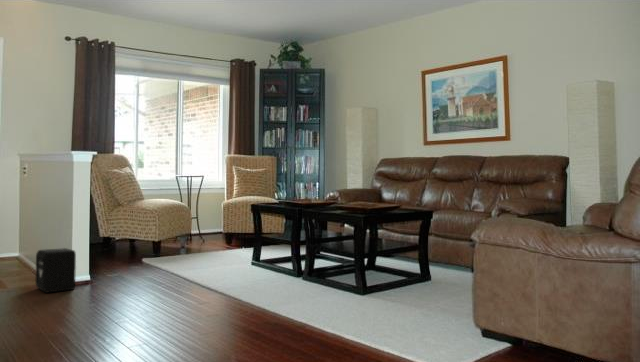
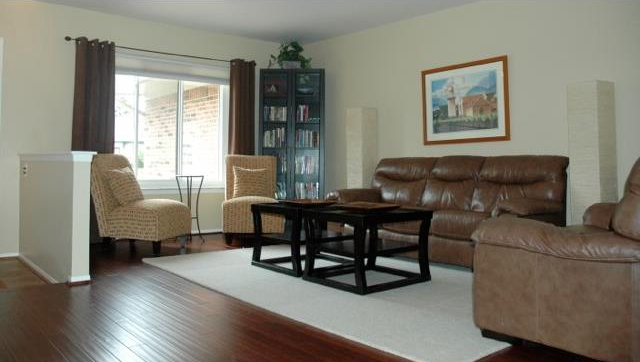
- air purifier (54, 269)
